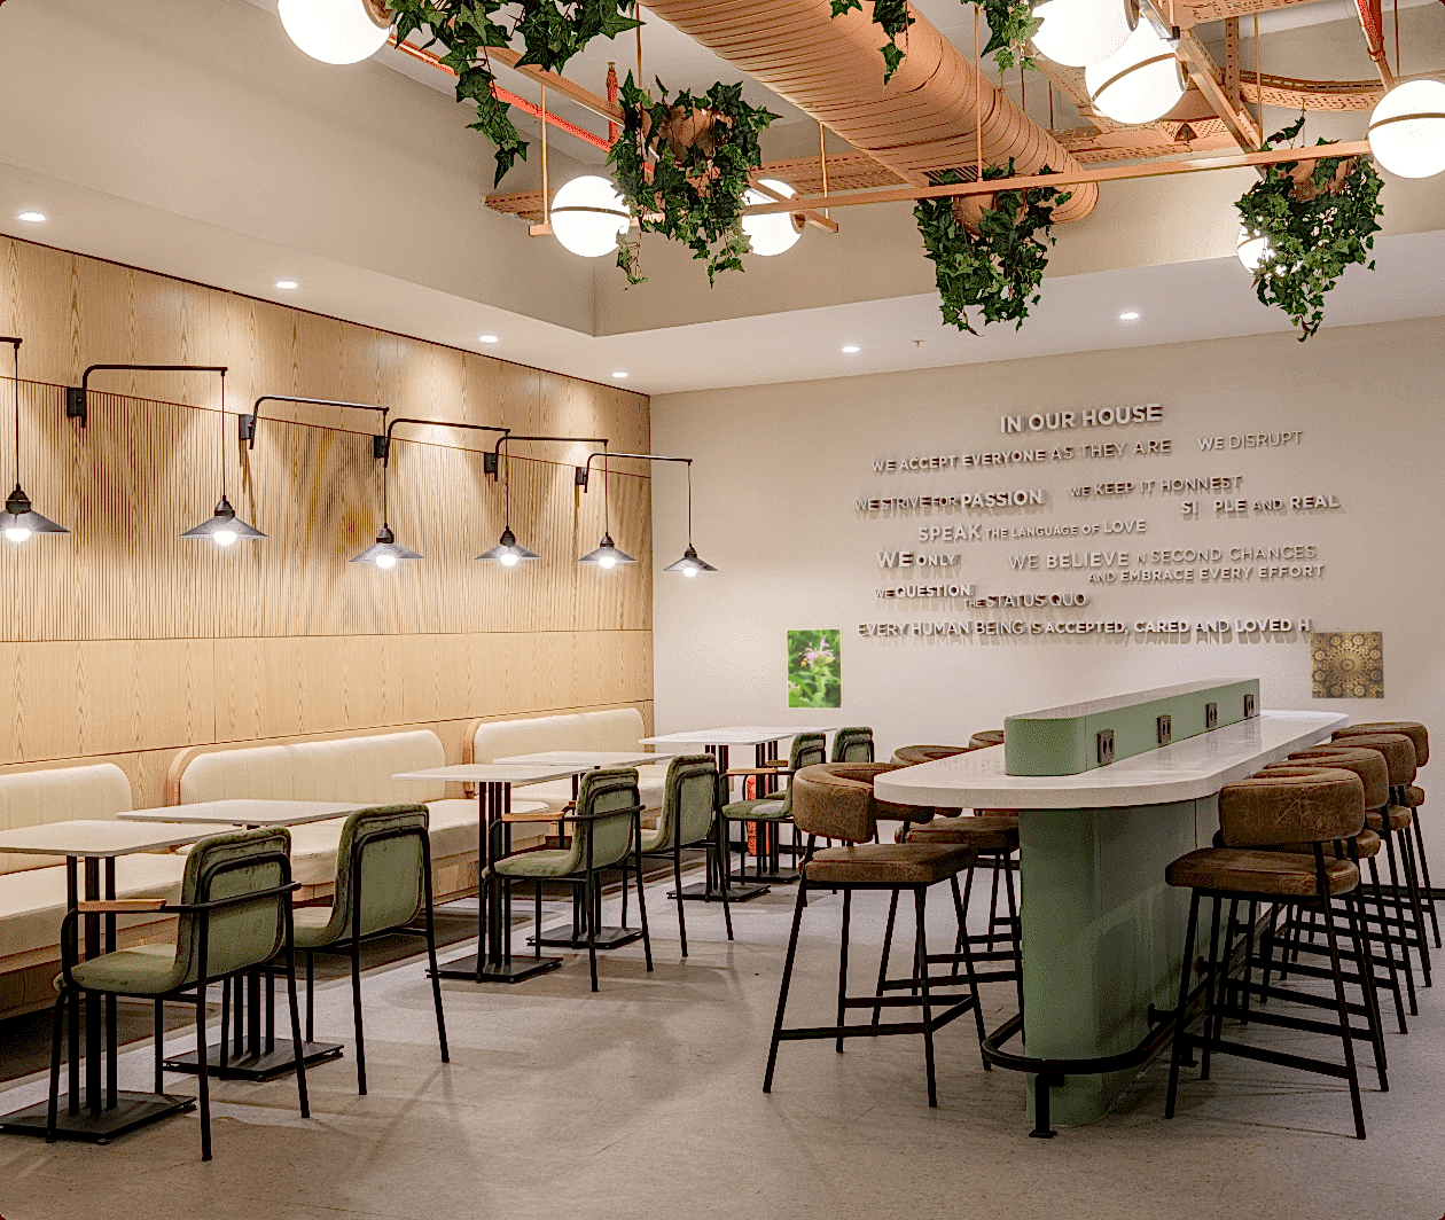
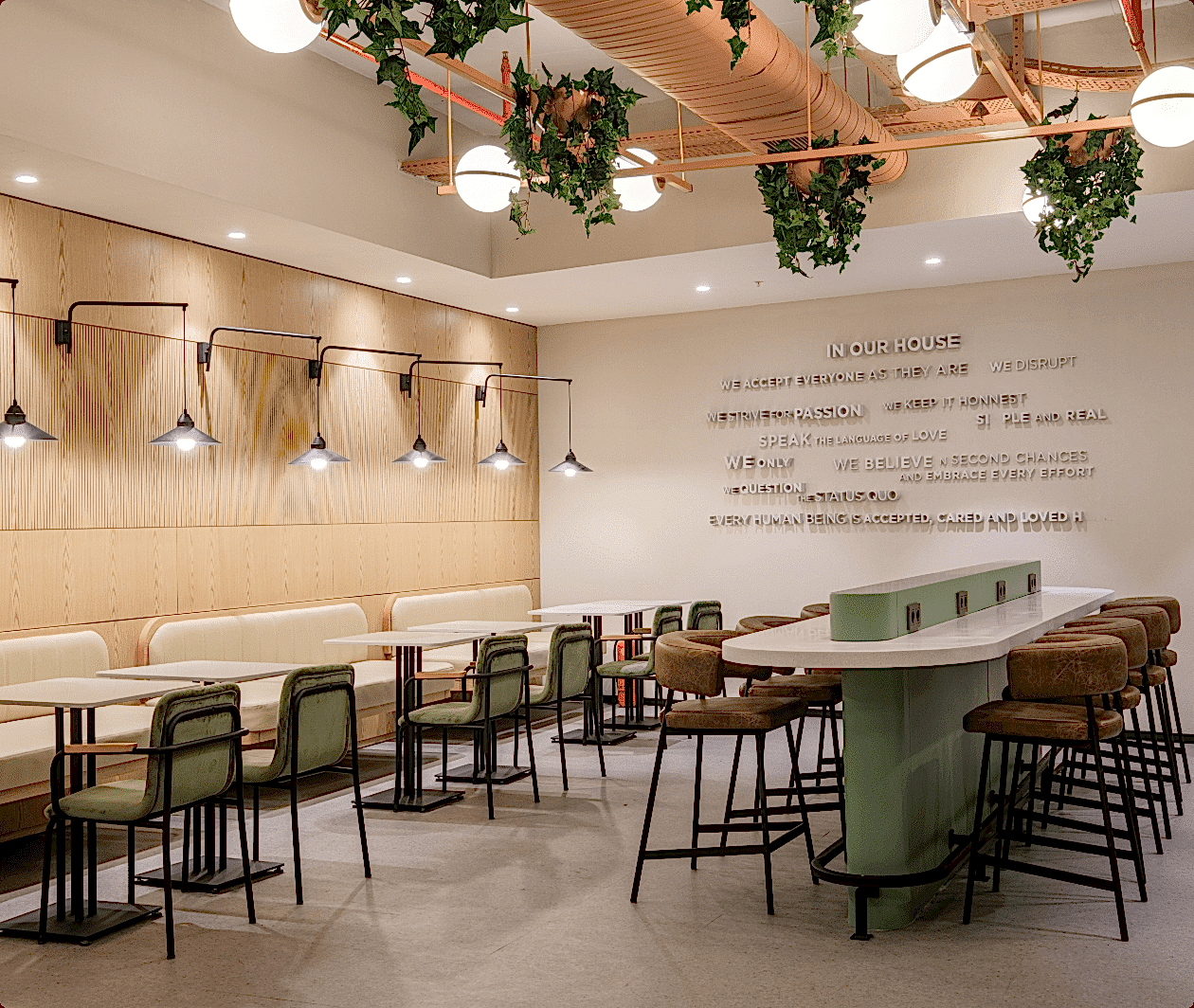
- wall art (1347, 664)
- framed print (814, 668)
